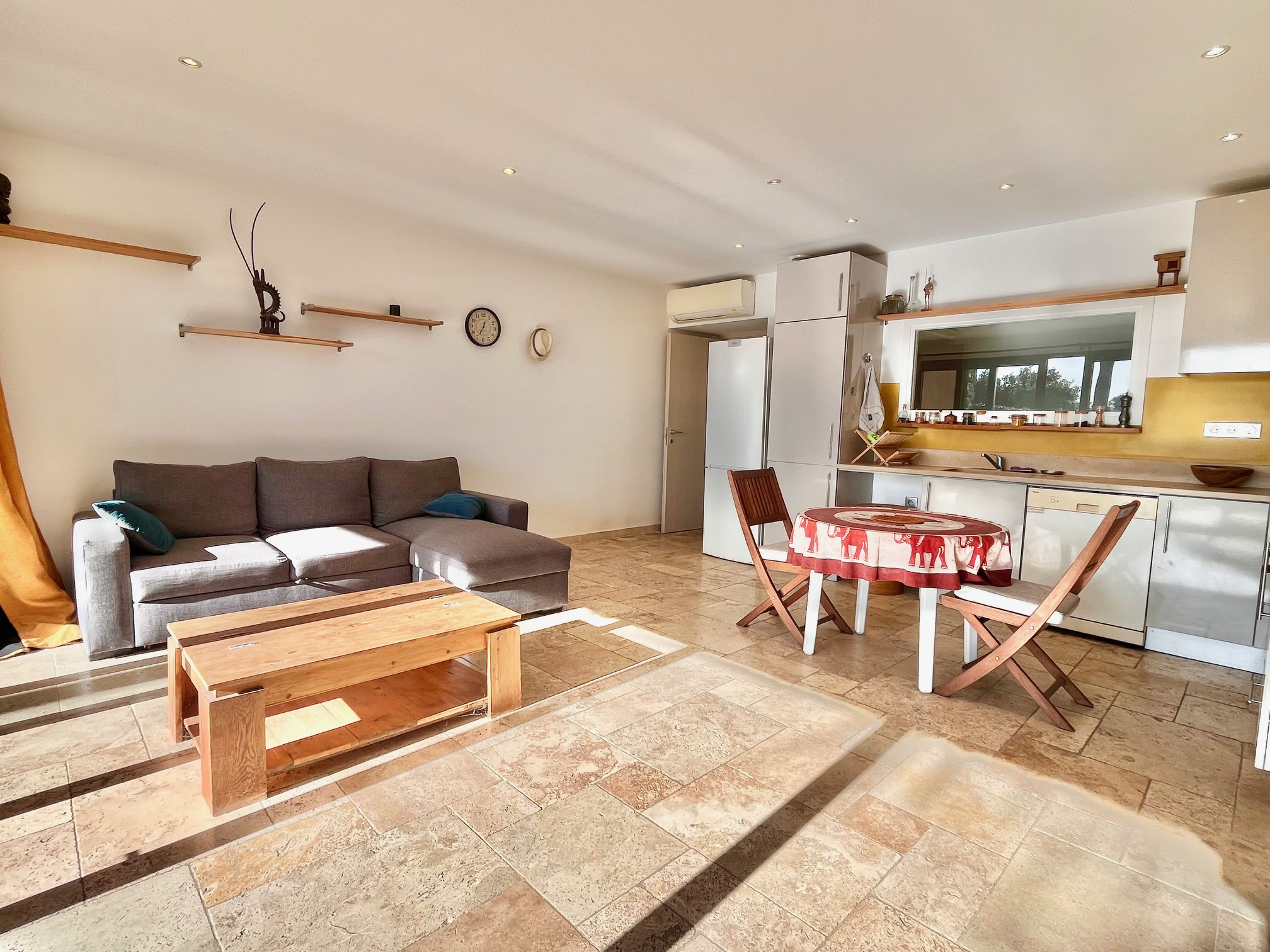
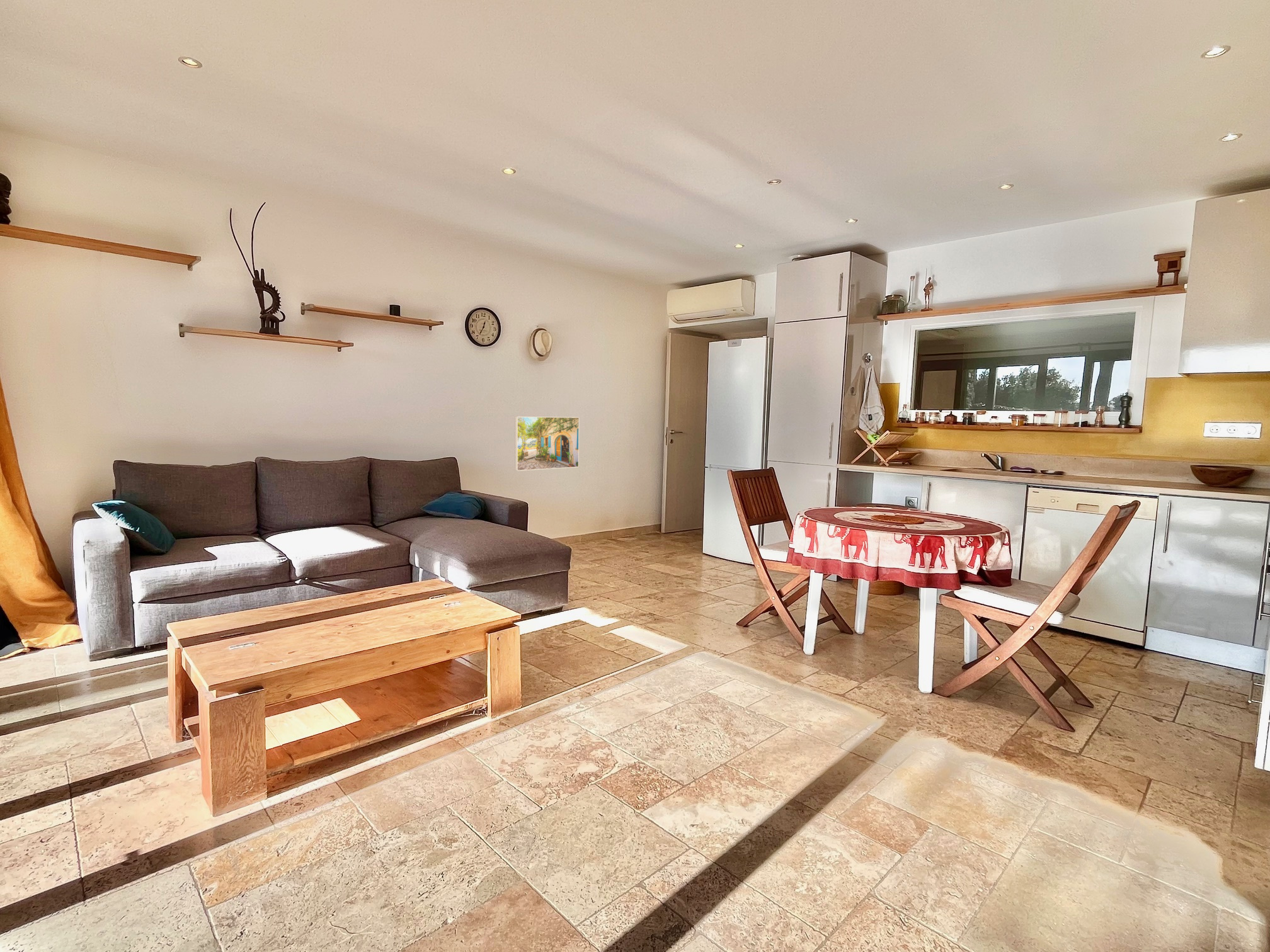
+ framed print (548, 443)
